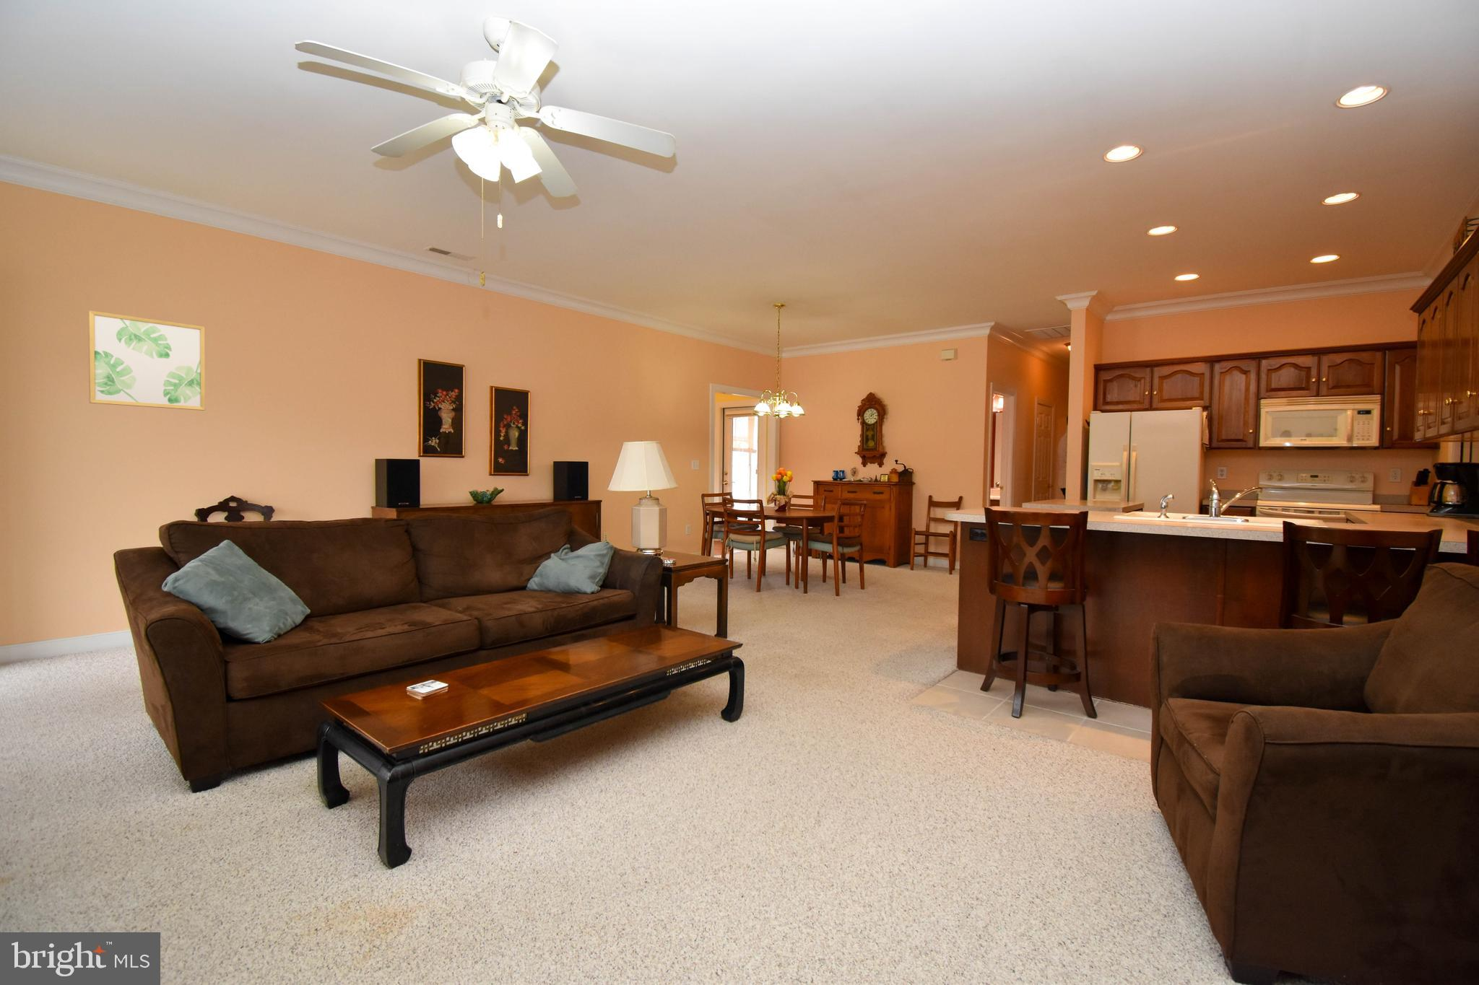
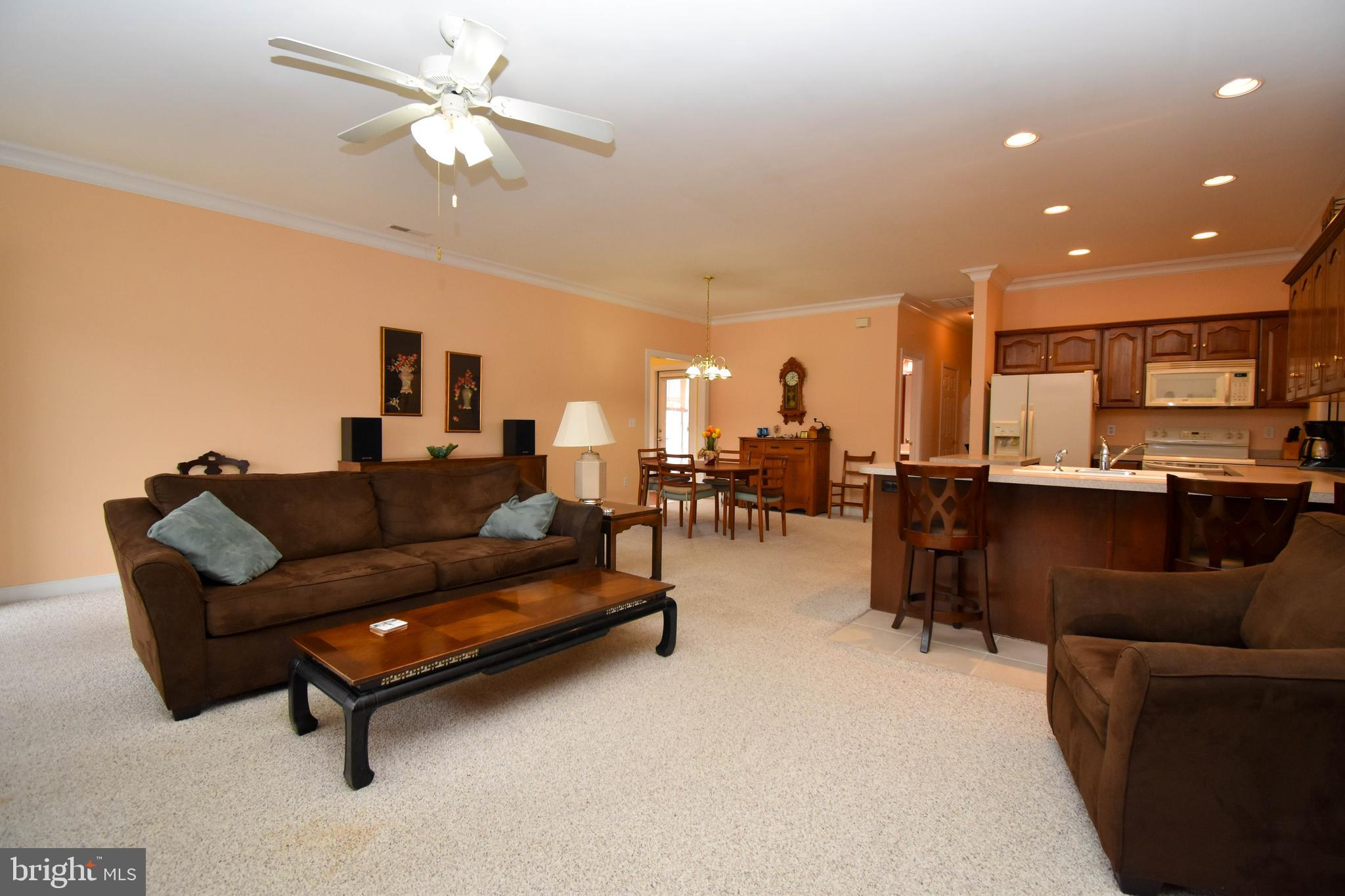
- wall art (150, 363)
